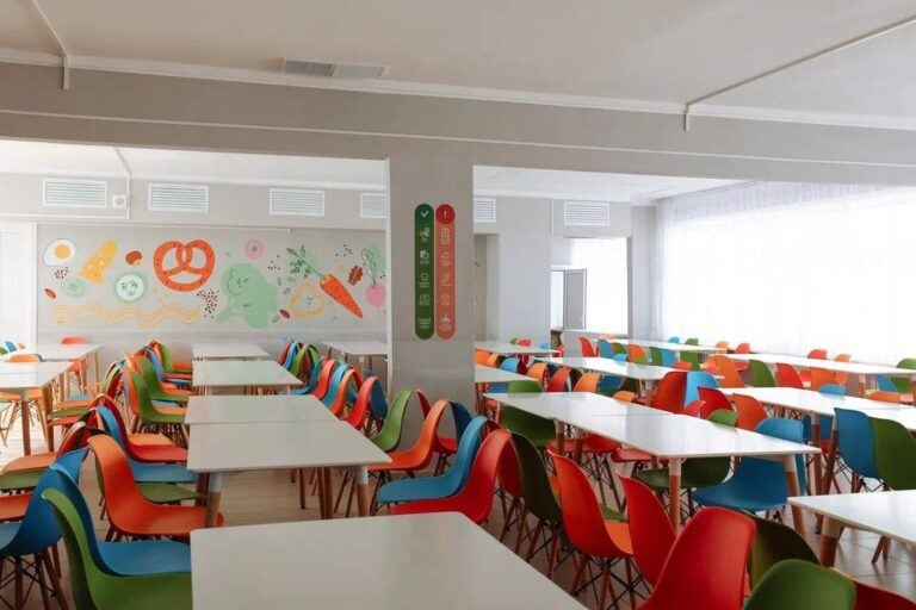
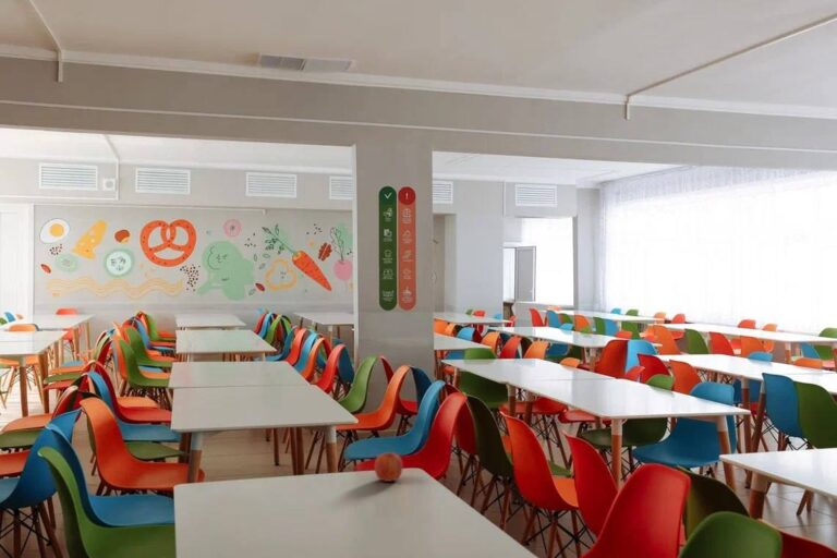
+ fruit (388, 464)
